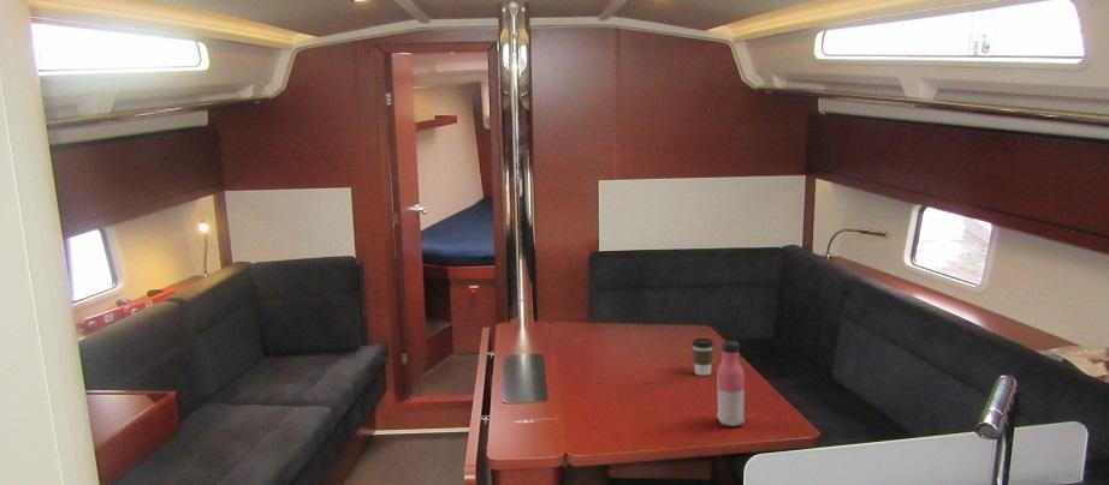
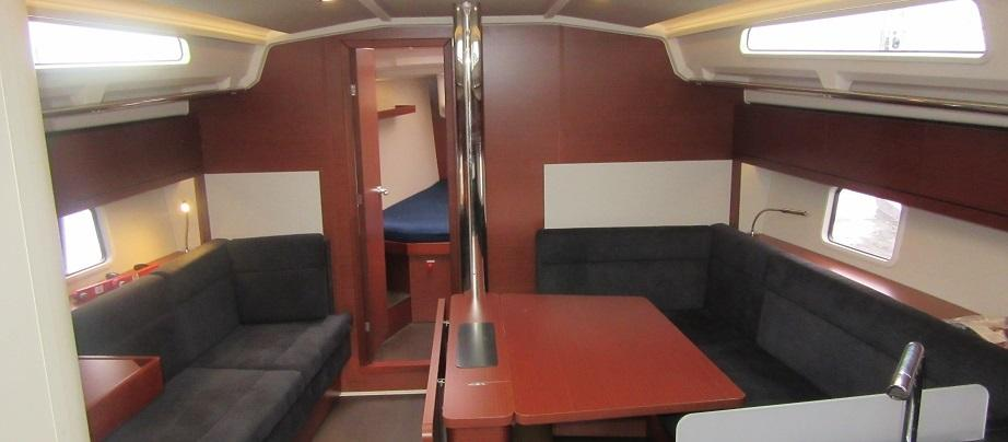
- water bottle (730, 382)
- coffee cup (702, 357)
